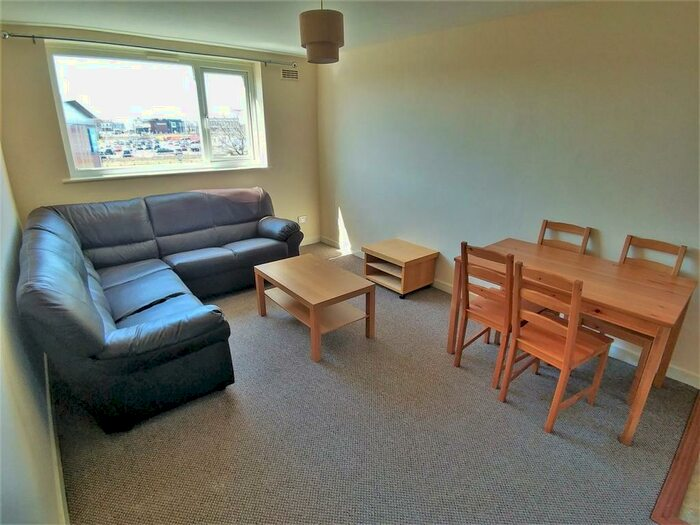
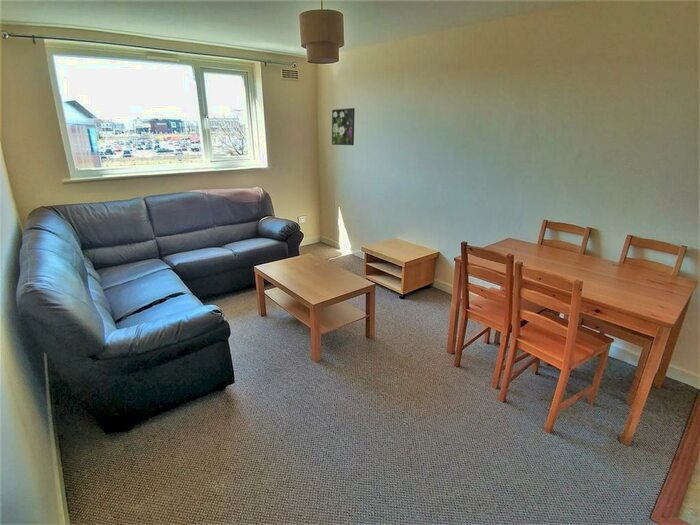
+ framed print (342, 127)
